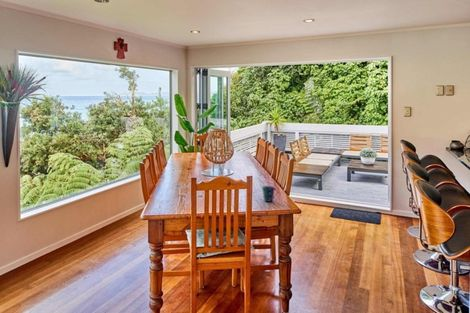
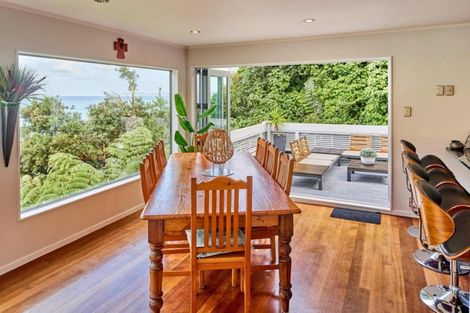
- cup (270, 194)
